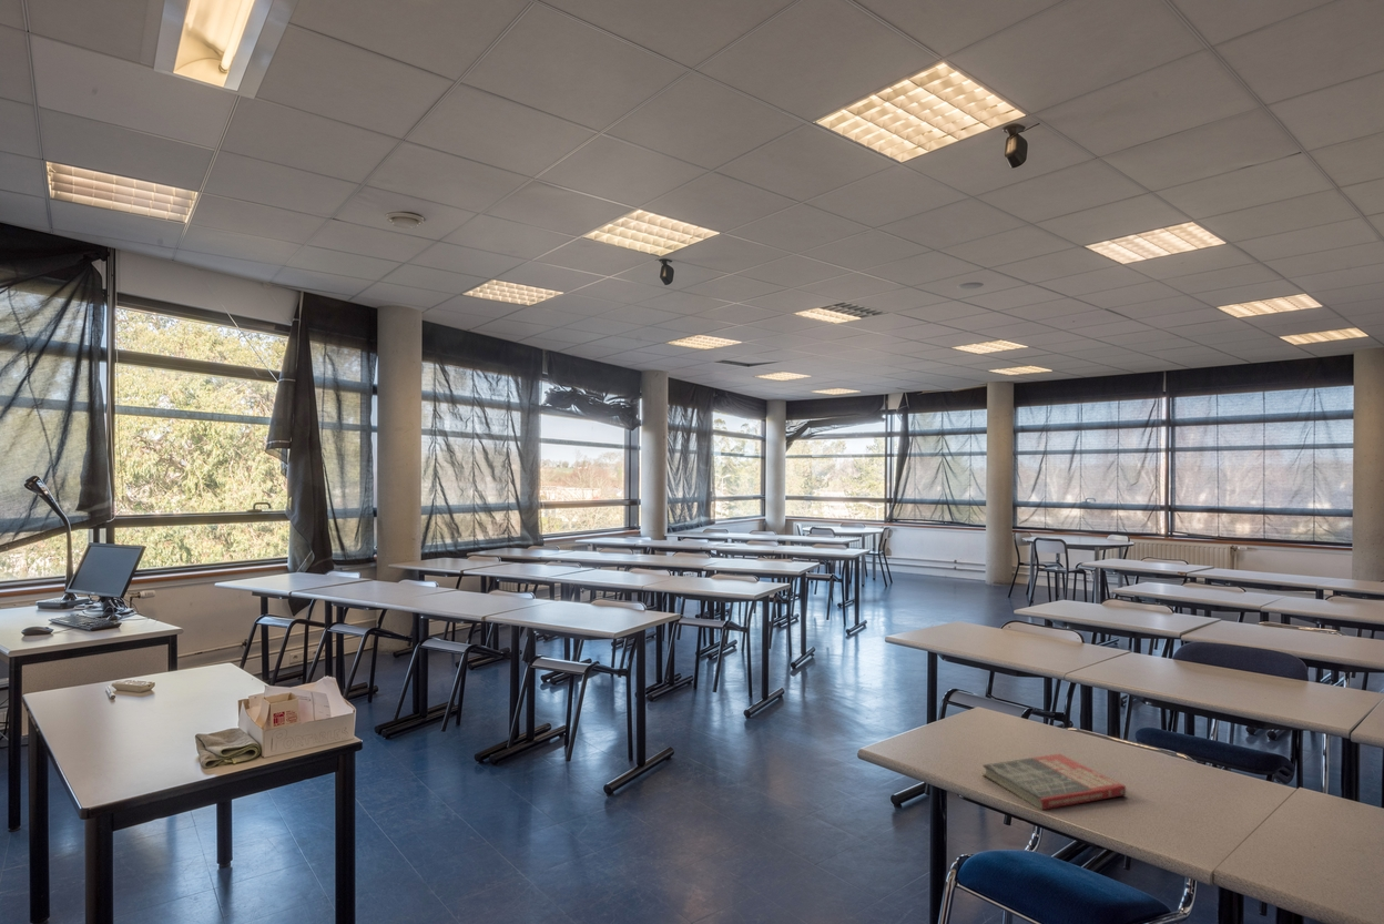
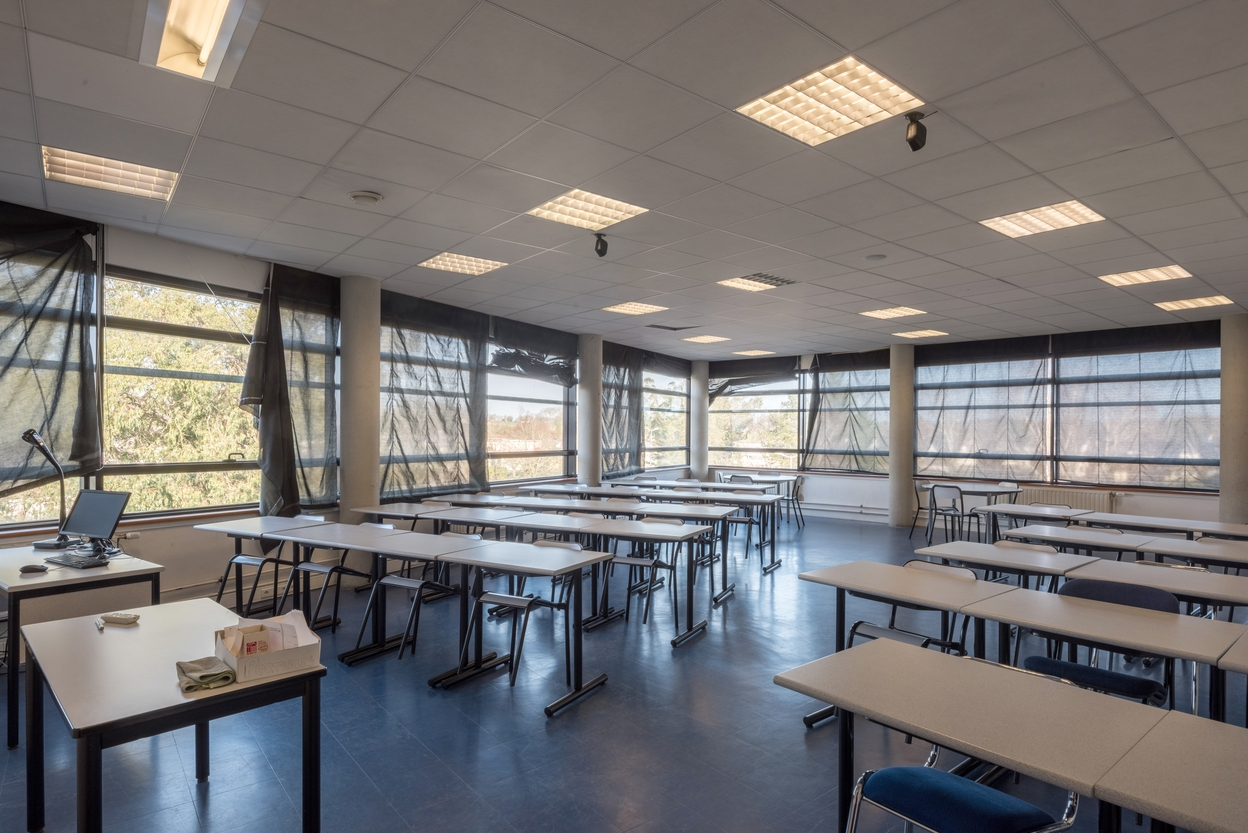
- book (1051, 779)
